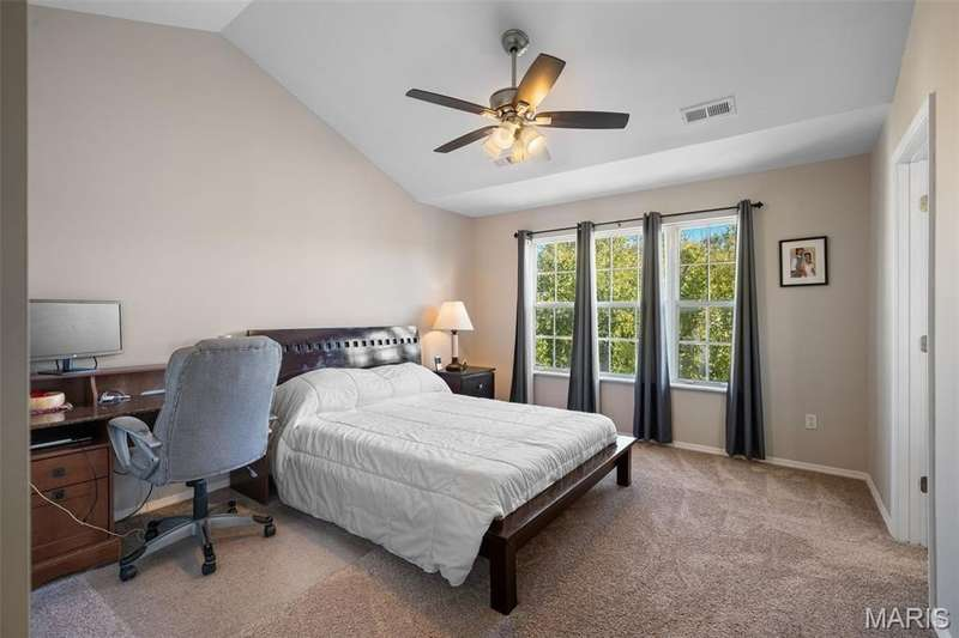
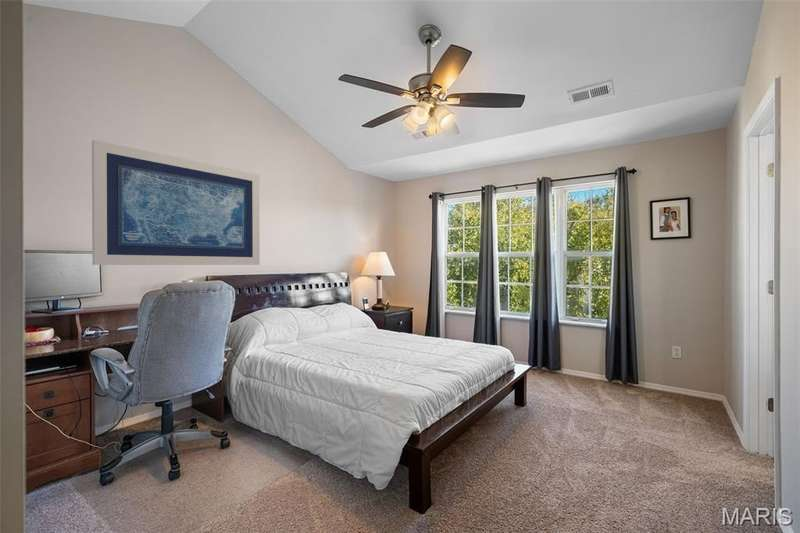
+ wall art (189, 212)
